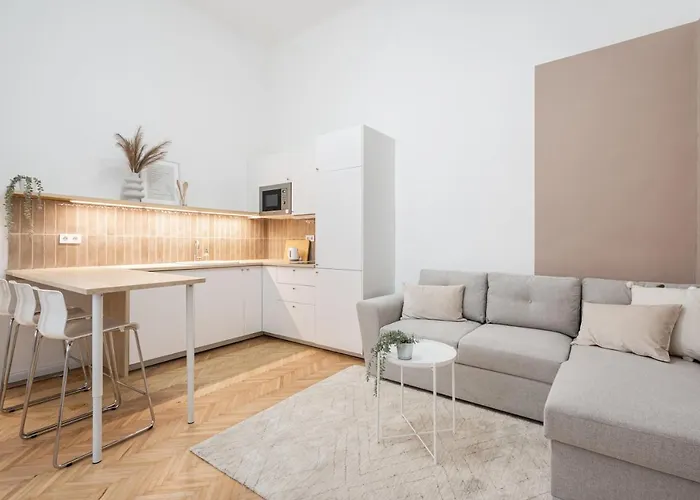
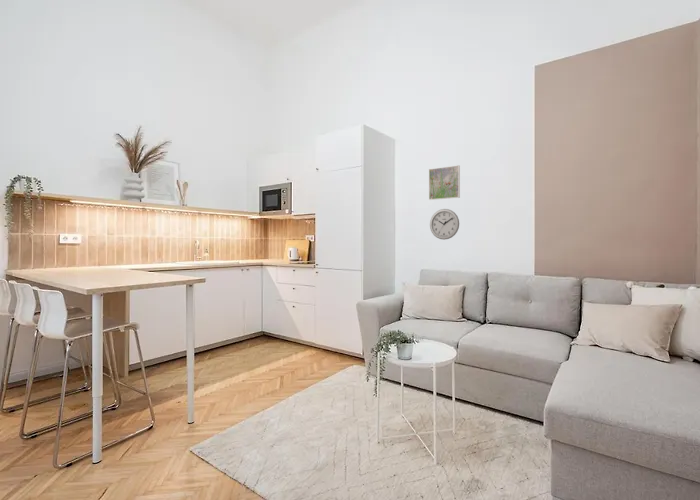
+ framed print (444, 183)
+ wall clock (444, 224)
